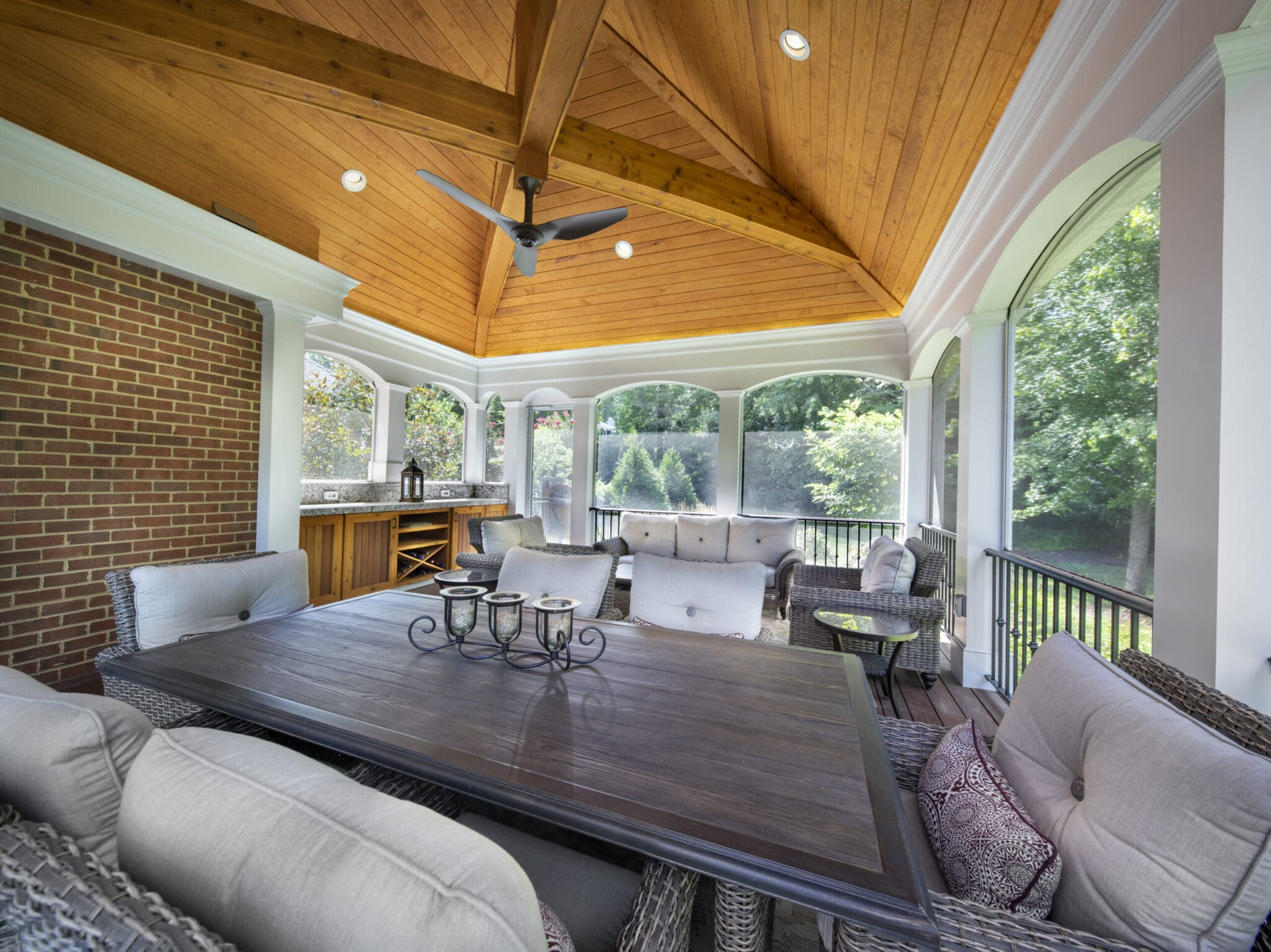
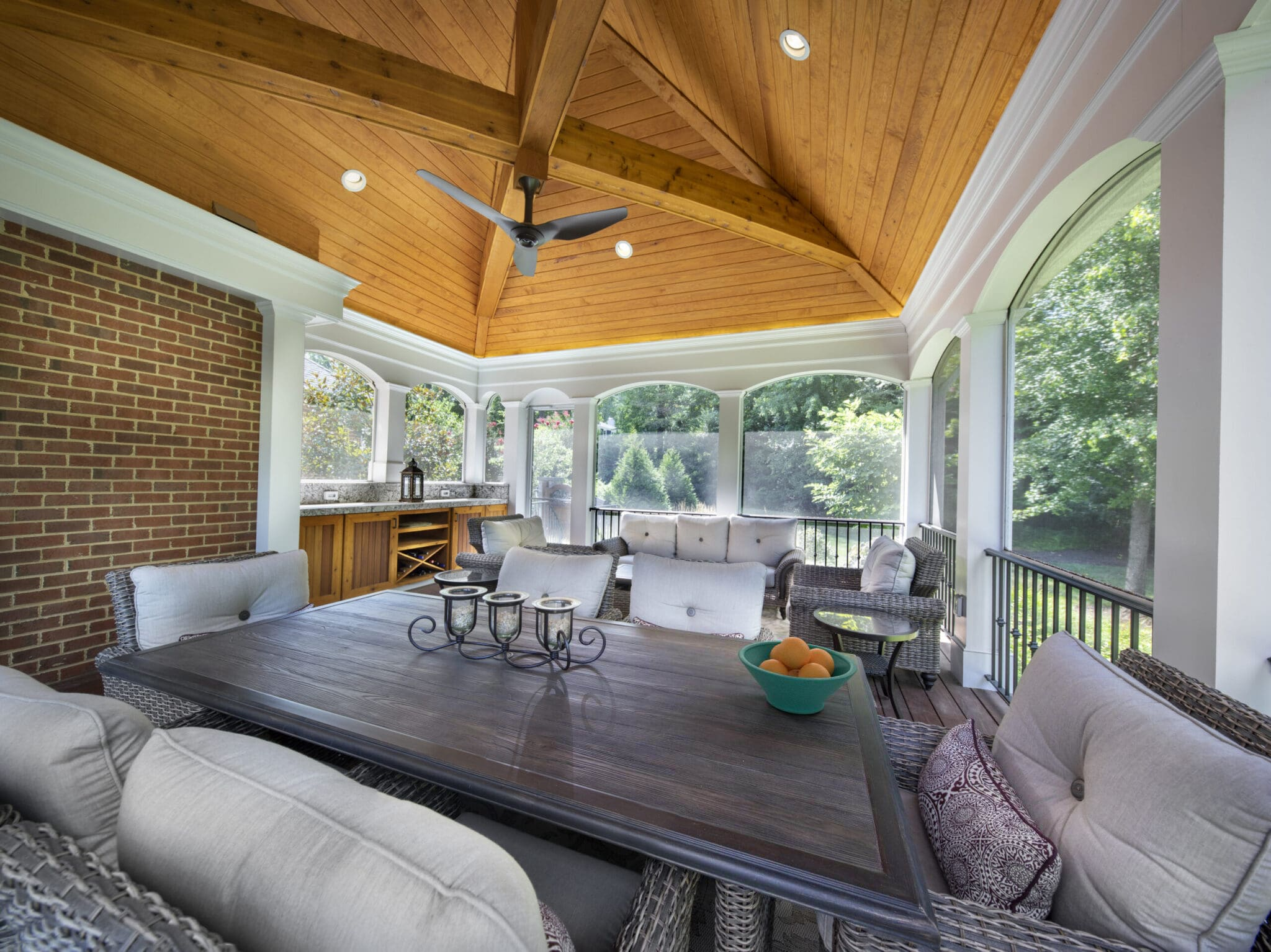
+ fruit bowl (795, 670)
